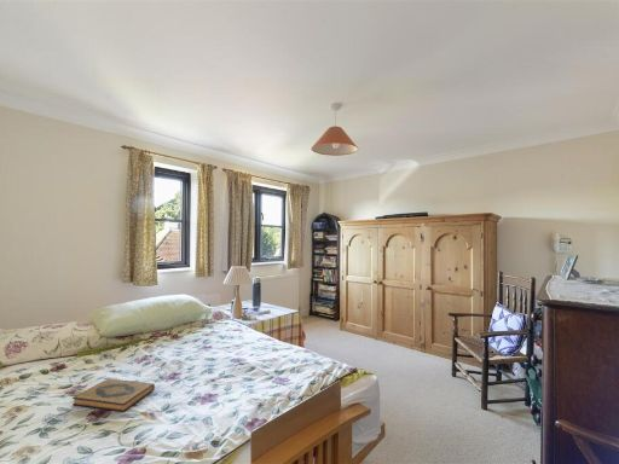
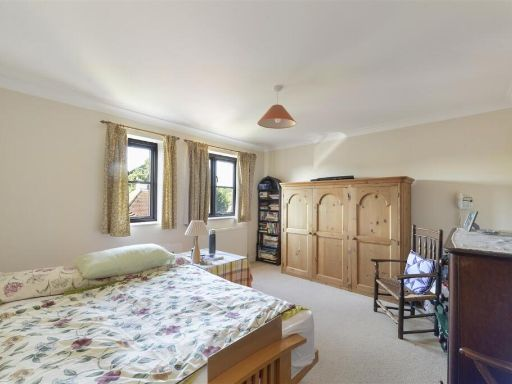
- hardback book (115, 393)
